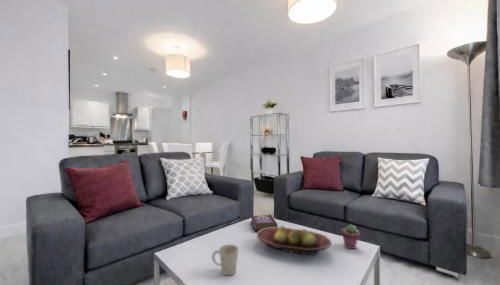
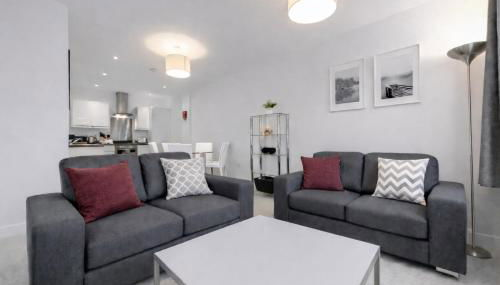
- potted succulent (350, 235)
- book (263, 222)
- mug (224, 259)
- fruit bowl (292, 237)
